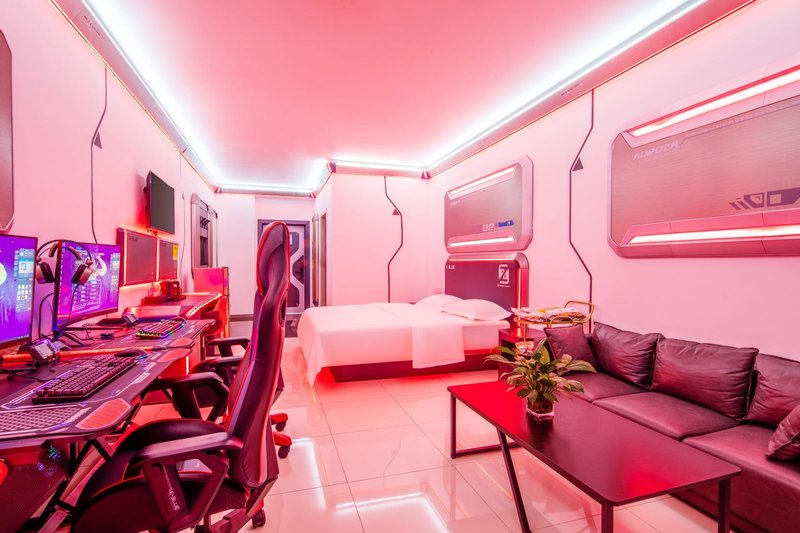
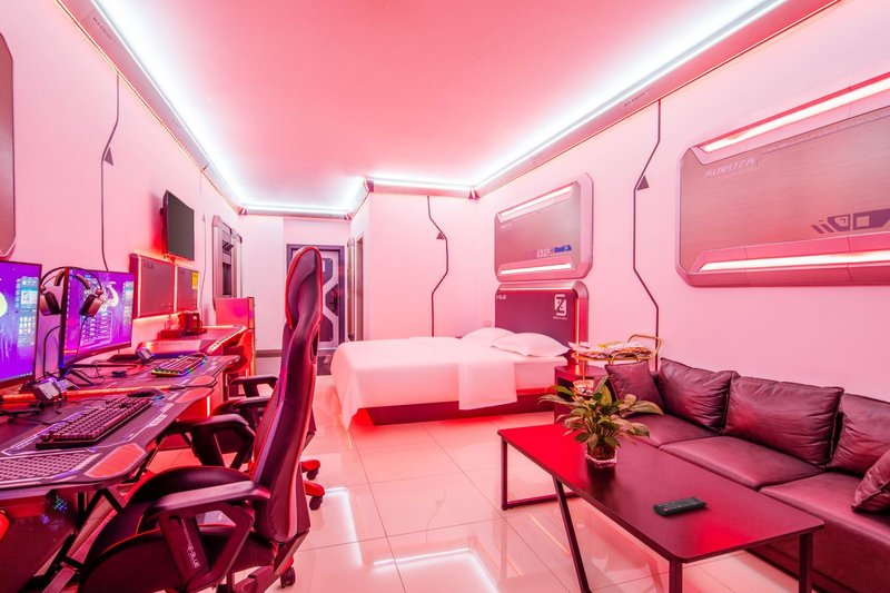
+ remote control (680, 505)
